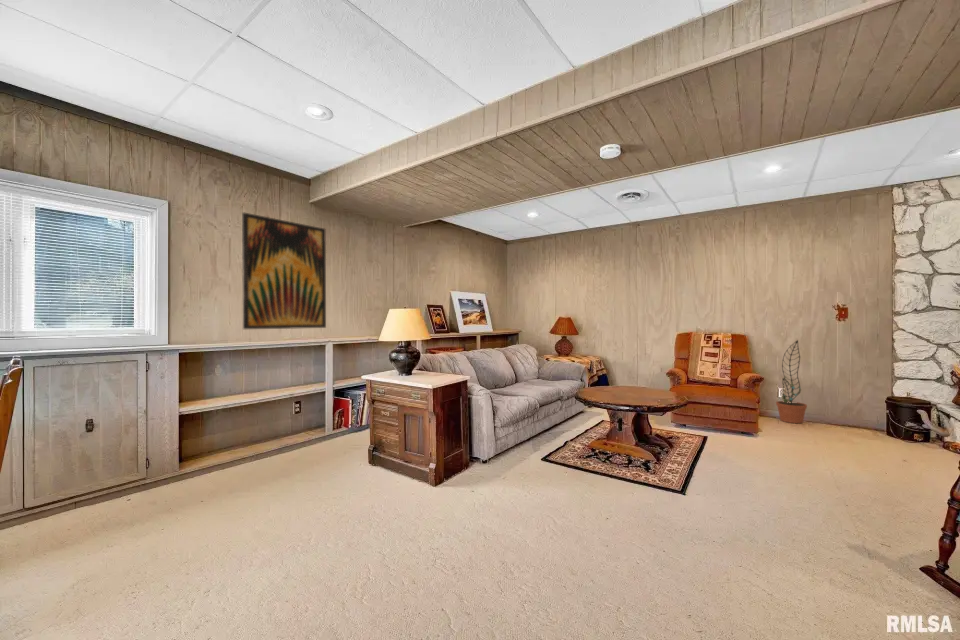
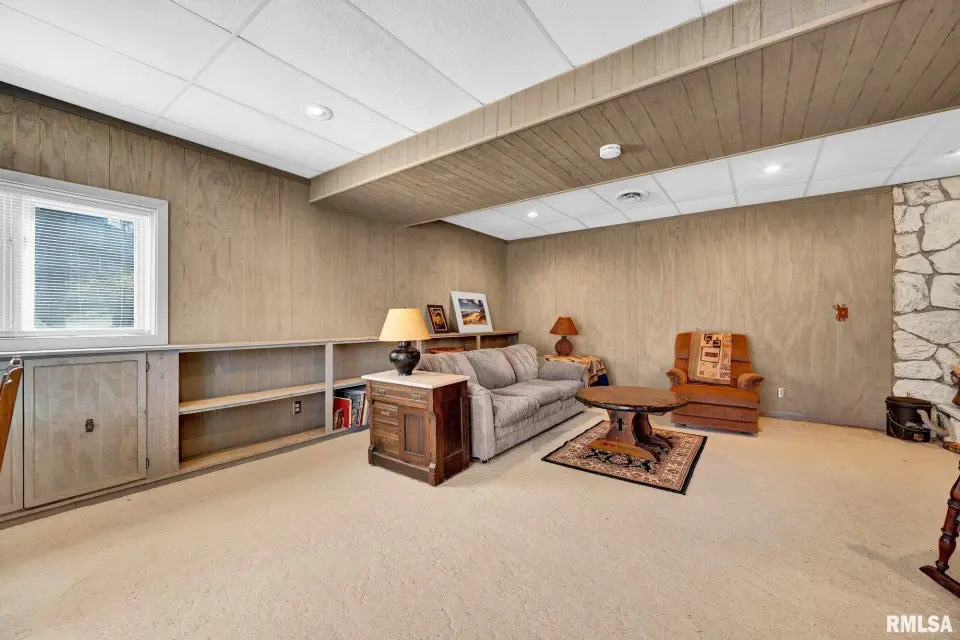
- decorative plant (791, 380)
- wall art (287, 274)
